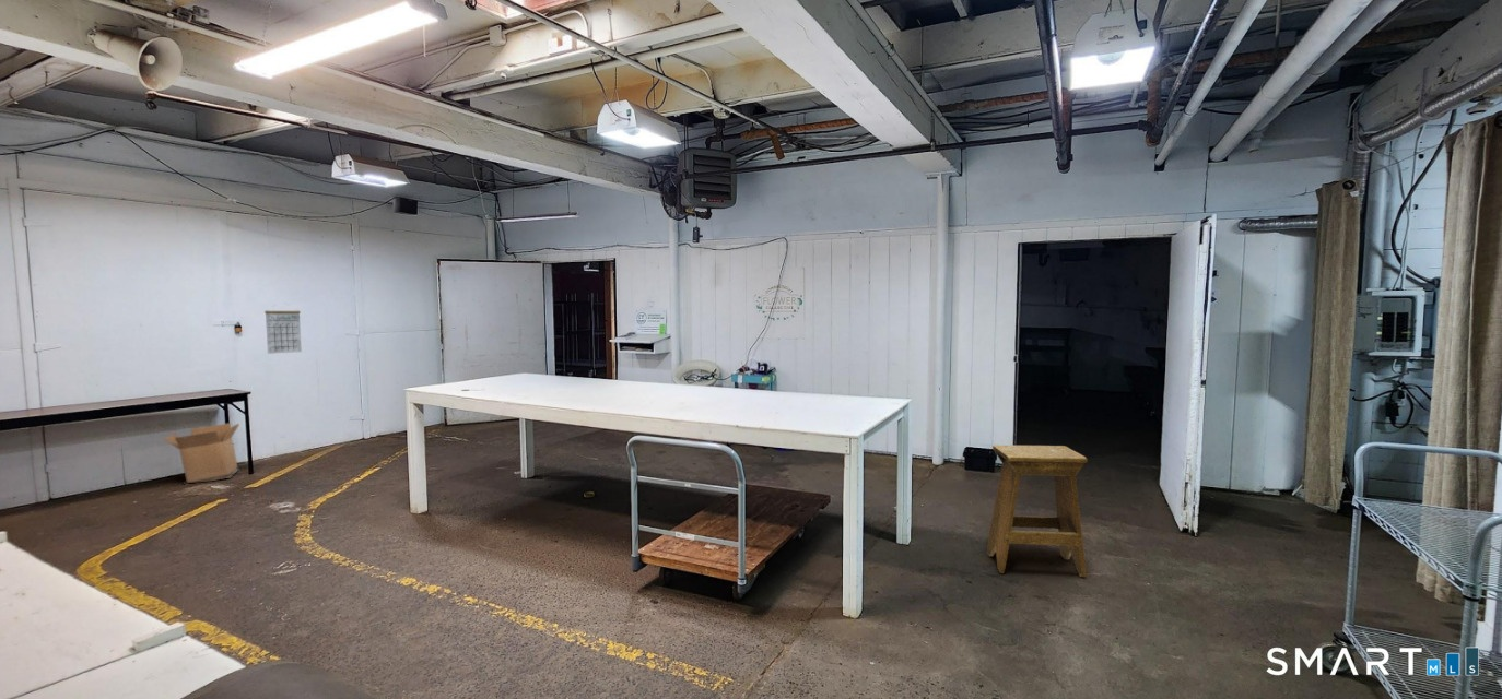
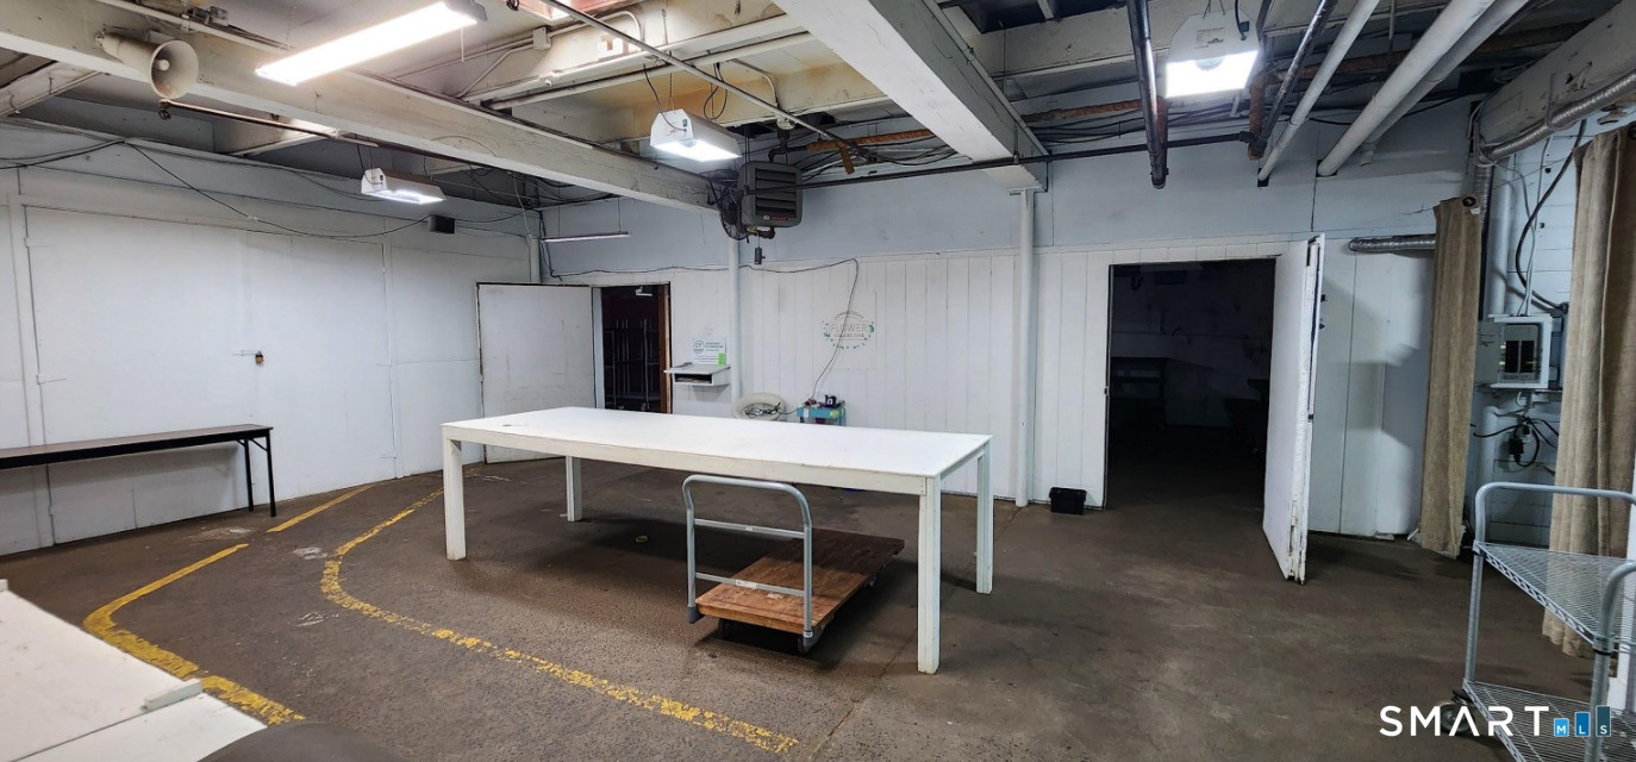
- cardboard box (204, 452)
- stool (1031, 516)
- calendar (283, 327)
